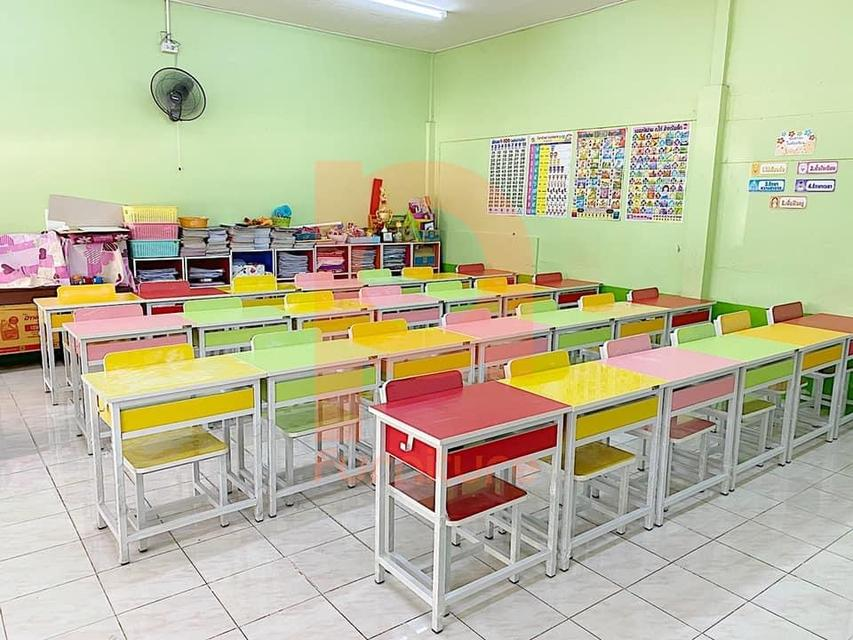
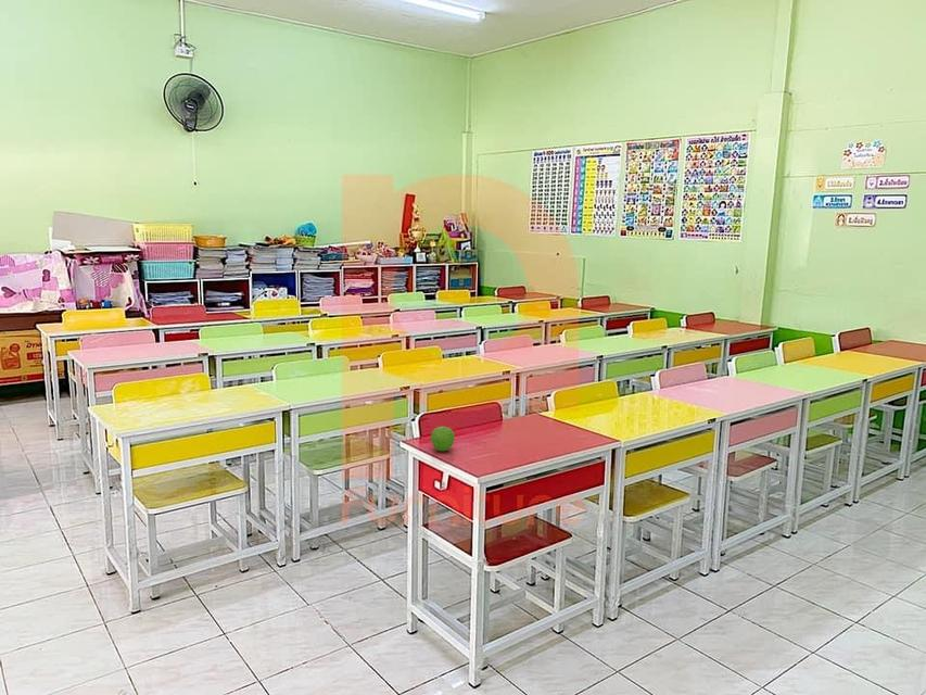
+ fruit (442, 439)
